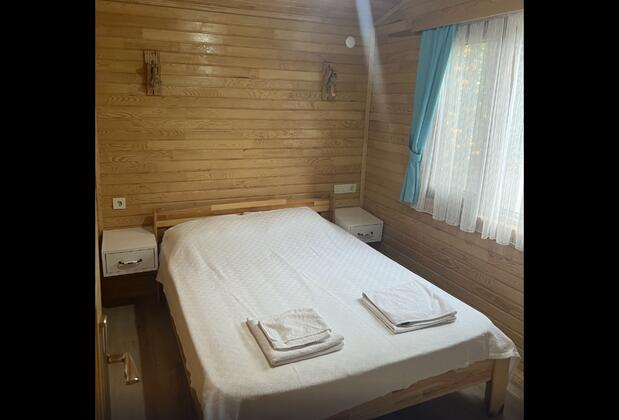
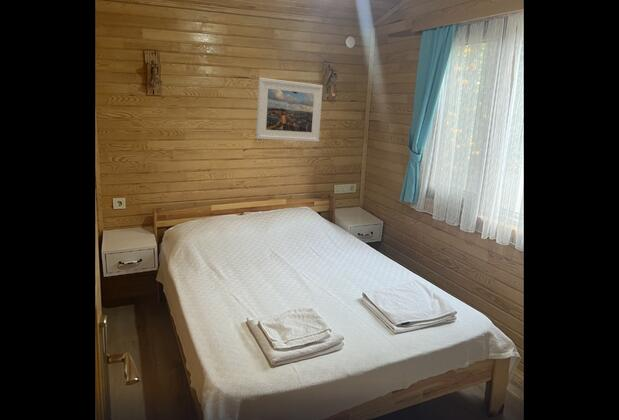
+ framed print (290, 111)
